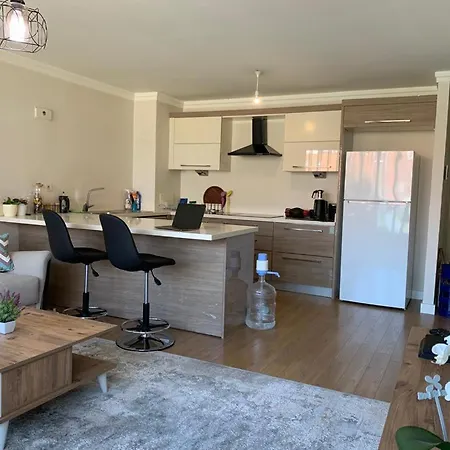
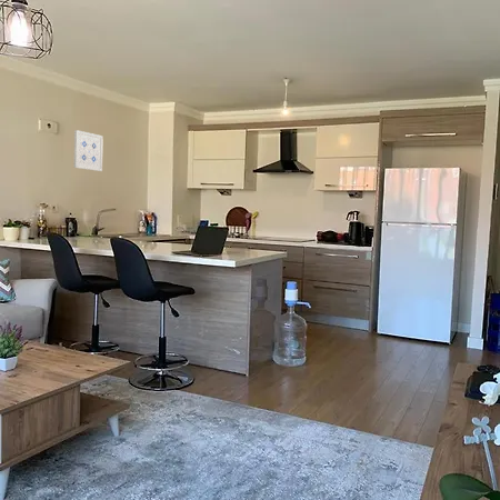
+ wall art (88, 151)
